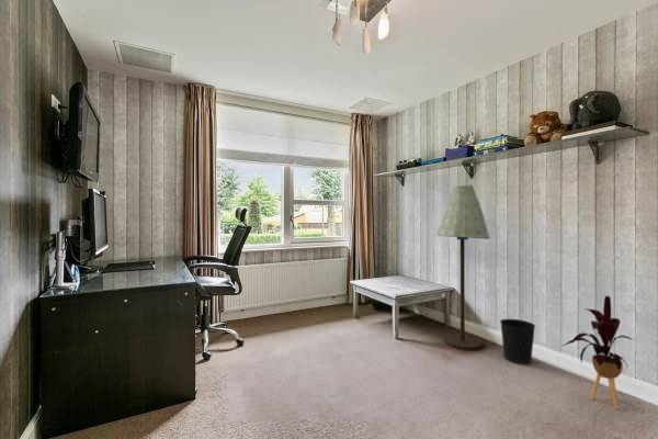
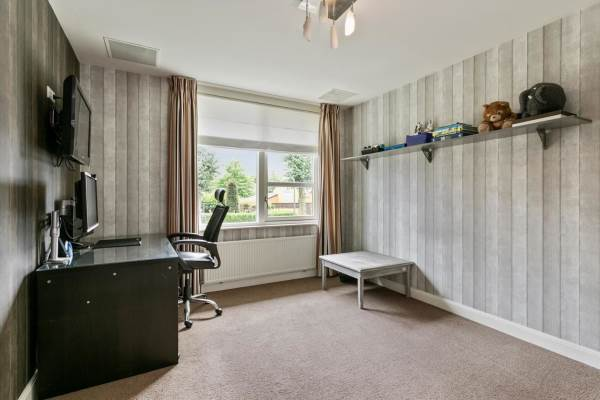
- house plant (598, 346)
- wastebasket (517, 341)
- floor lamp (462, 263)
